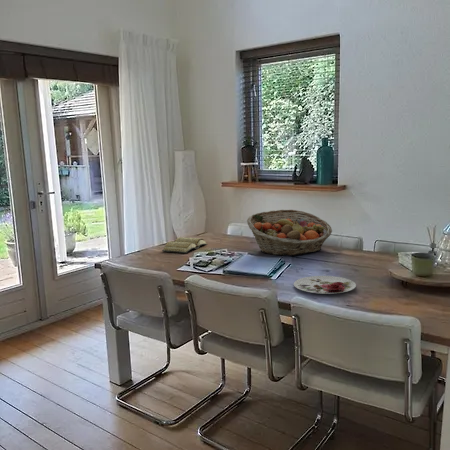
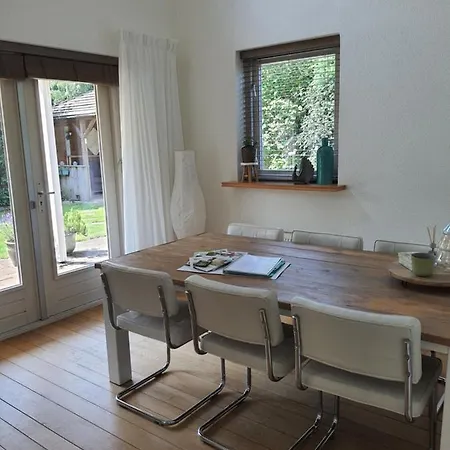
- fruit basket (289, 231)
- diary (185, 243)
- plate (324, 283)
